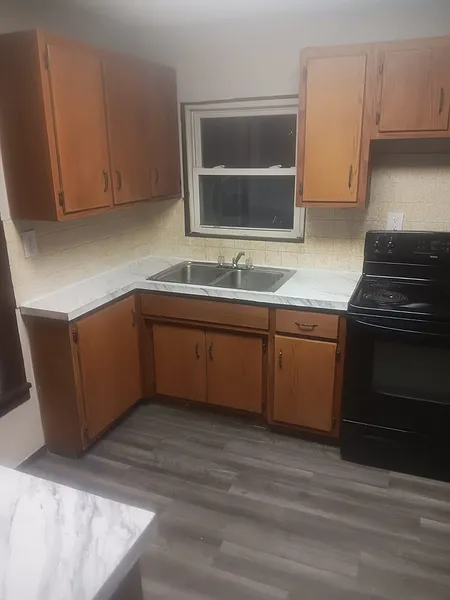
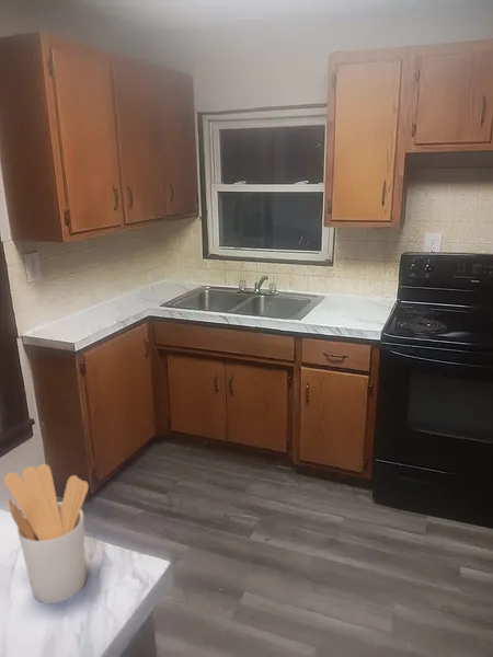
+ utensil holder (46, 529)
